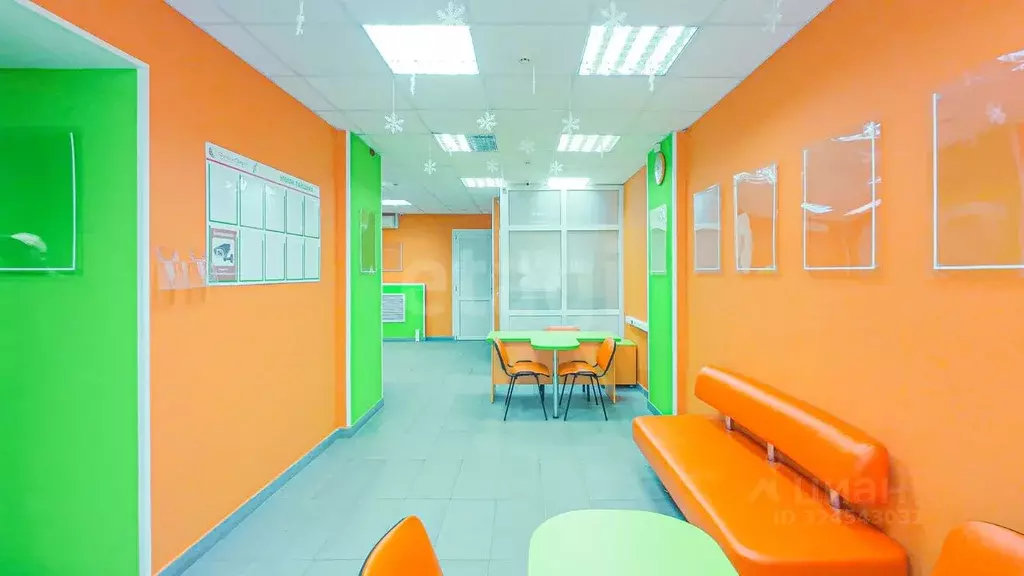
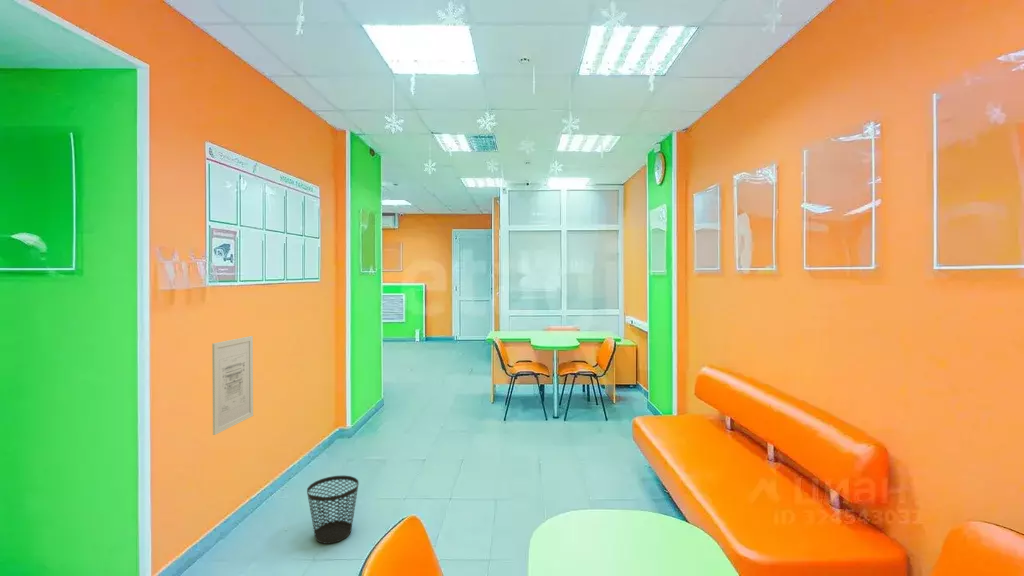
+ wall art (234, 382)
+ wastebasket (332, 509)
